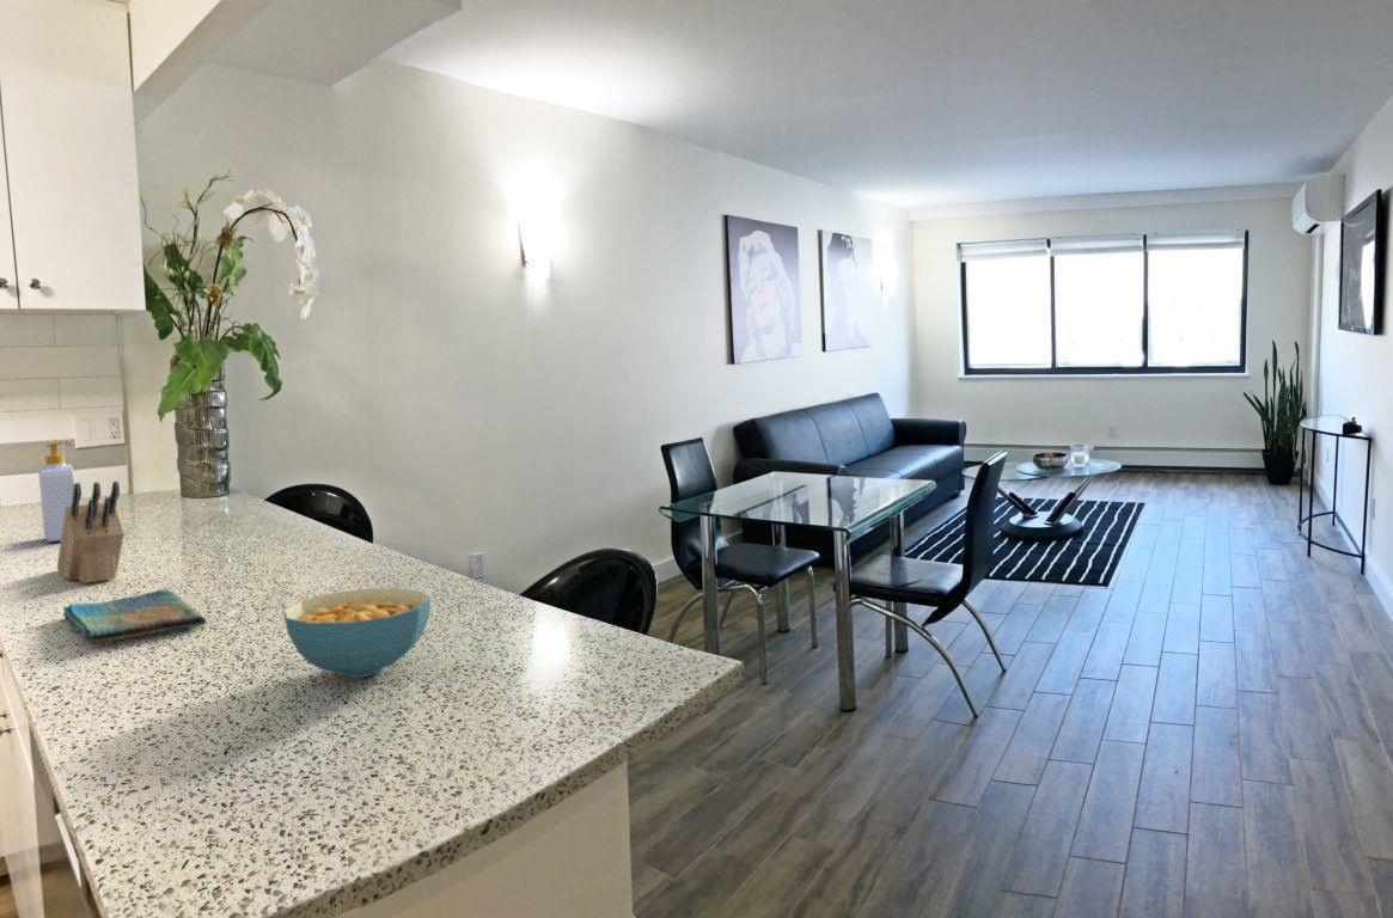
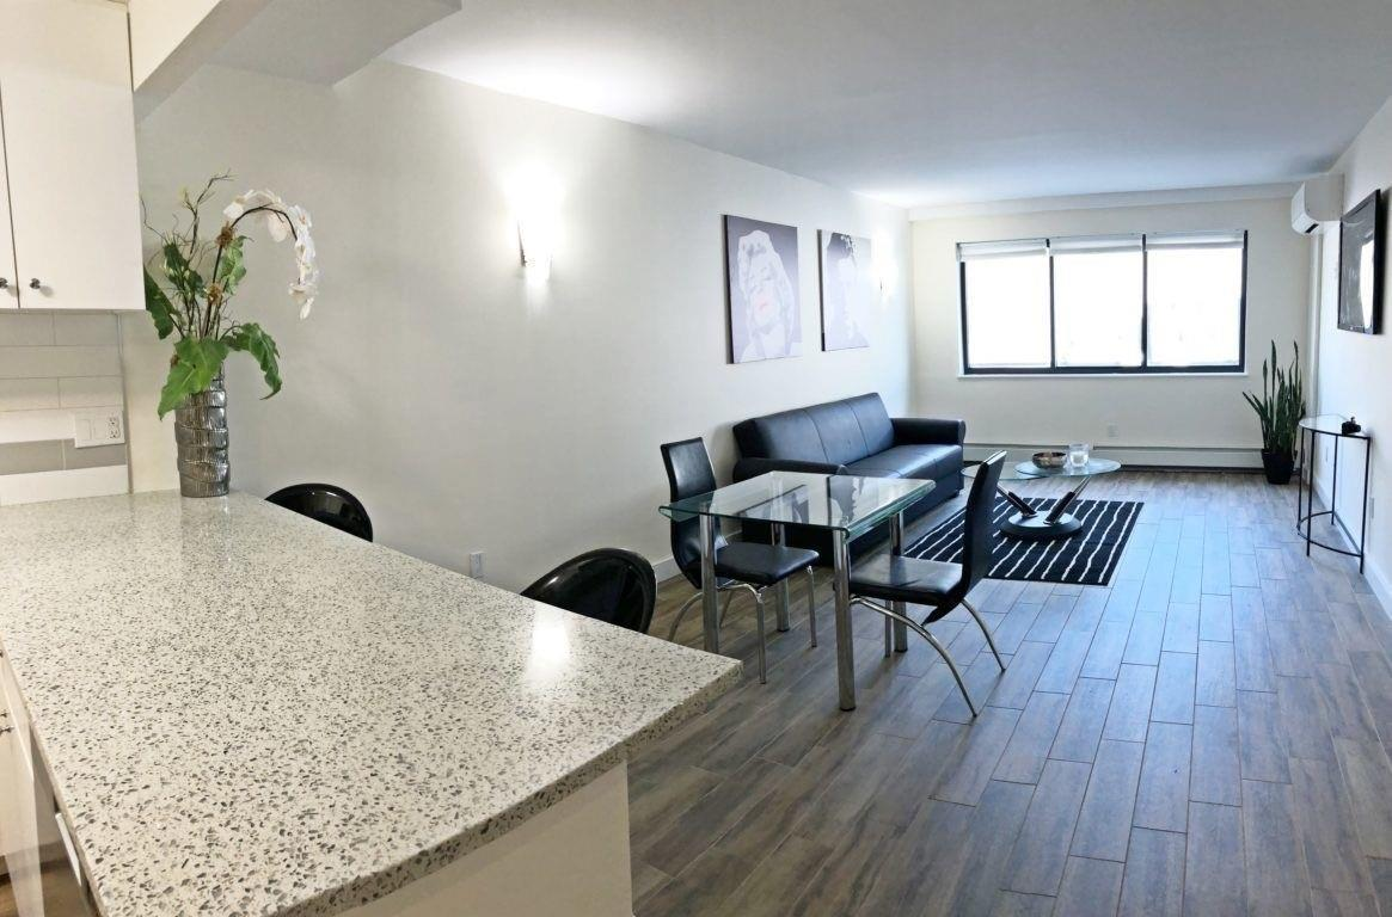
- soap bottle (59, 490)
- cereal bowl (359, 637)
- dish towel (133, 614)
- knife block (88, 527)
